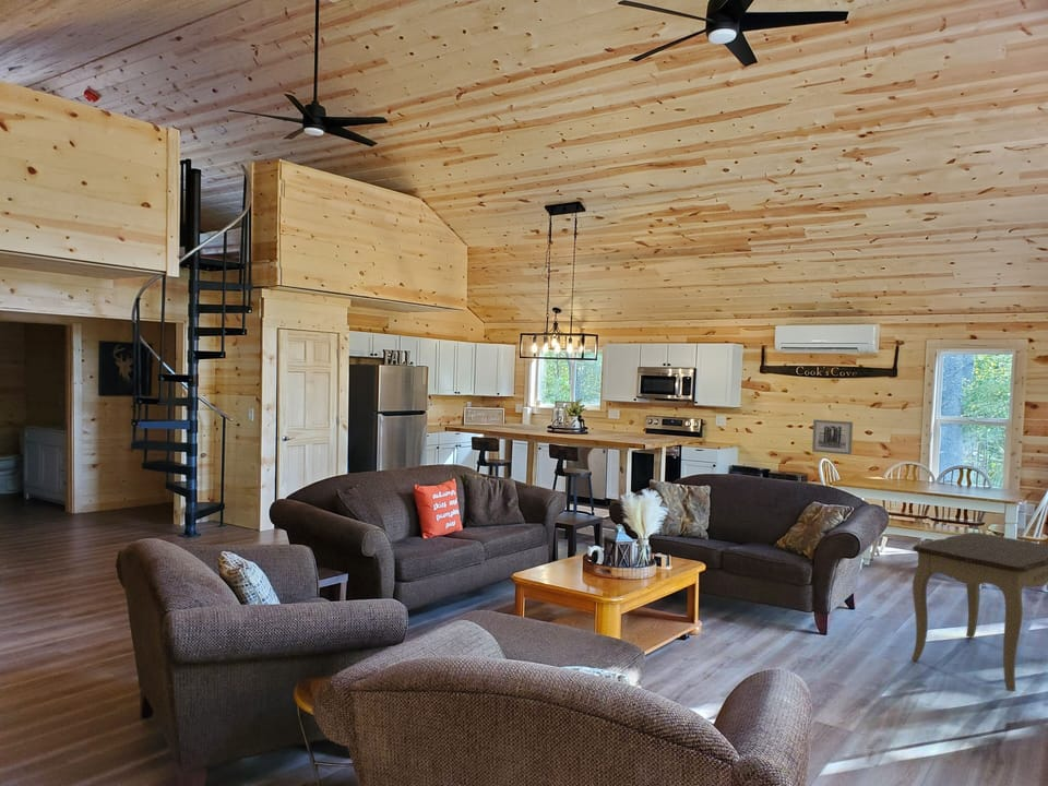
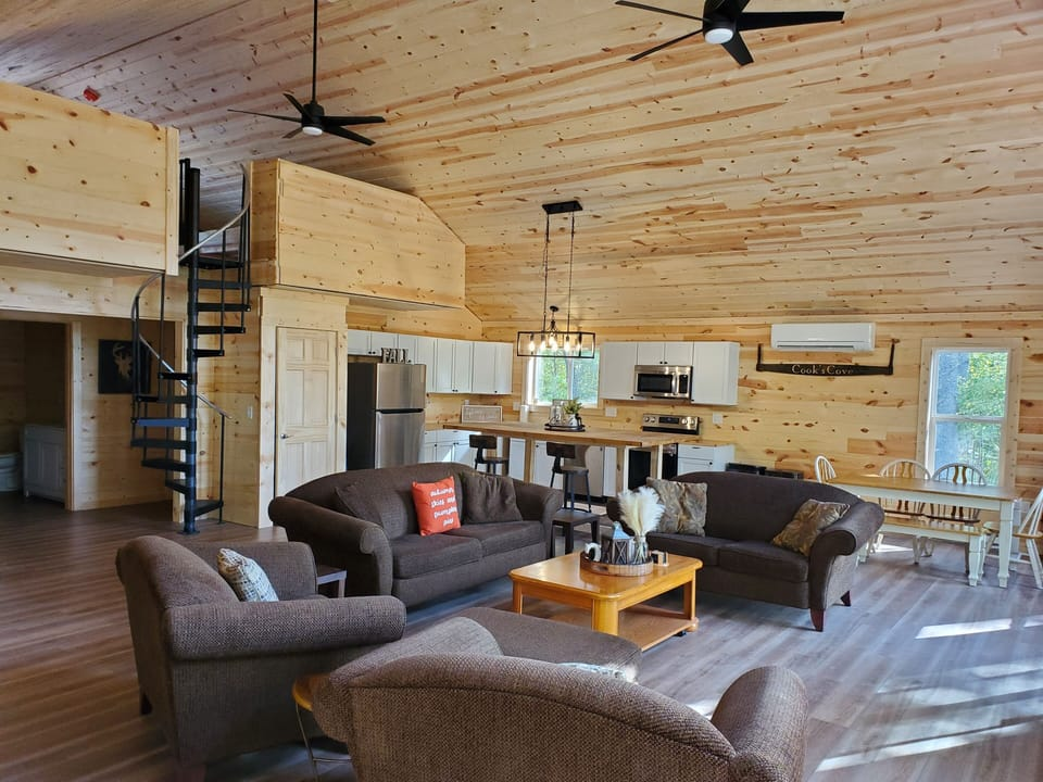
- wall art (832, 437)
- side table (978, 604)
